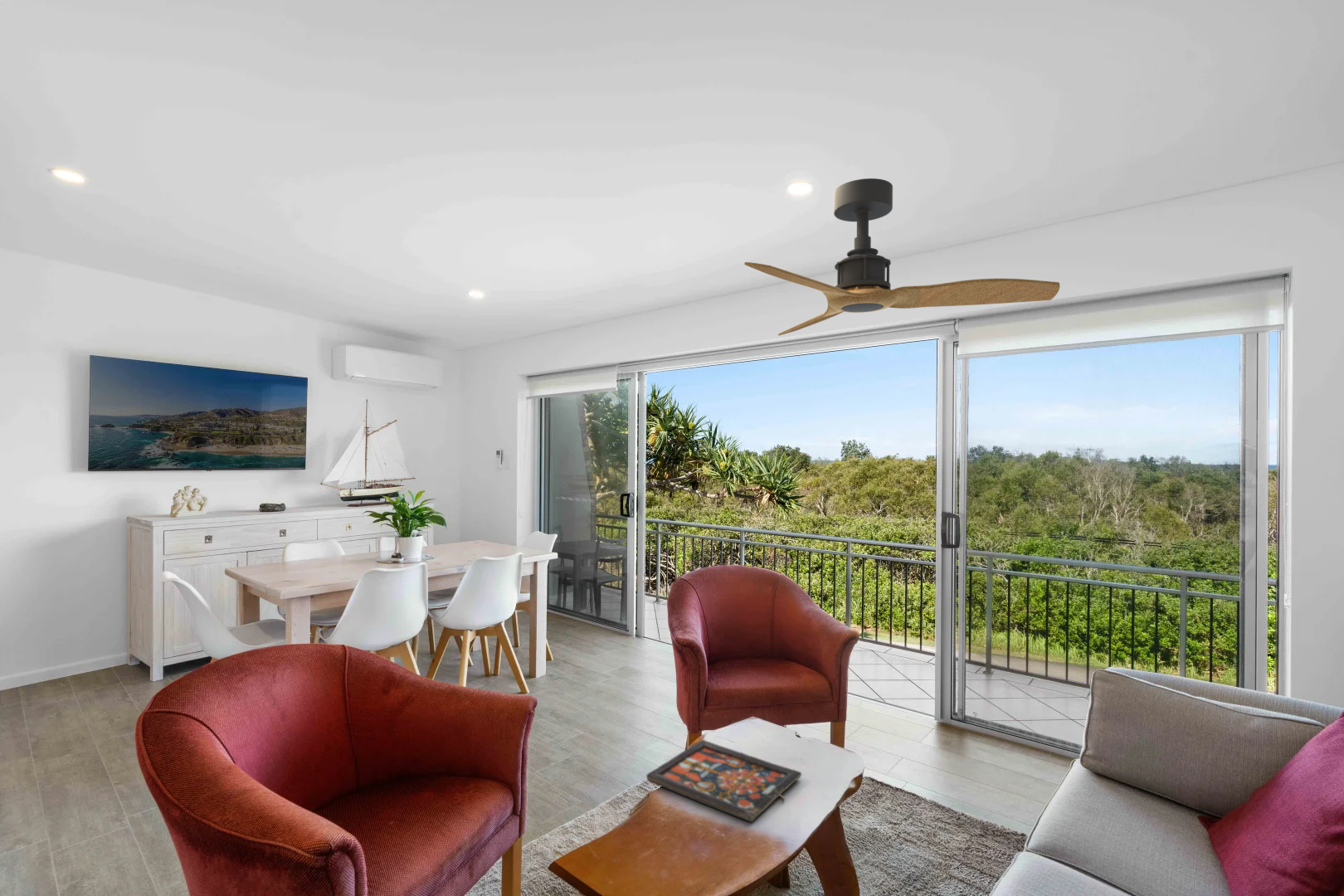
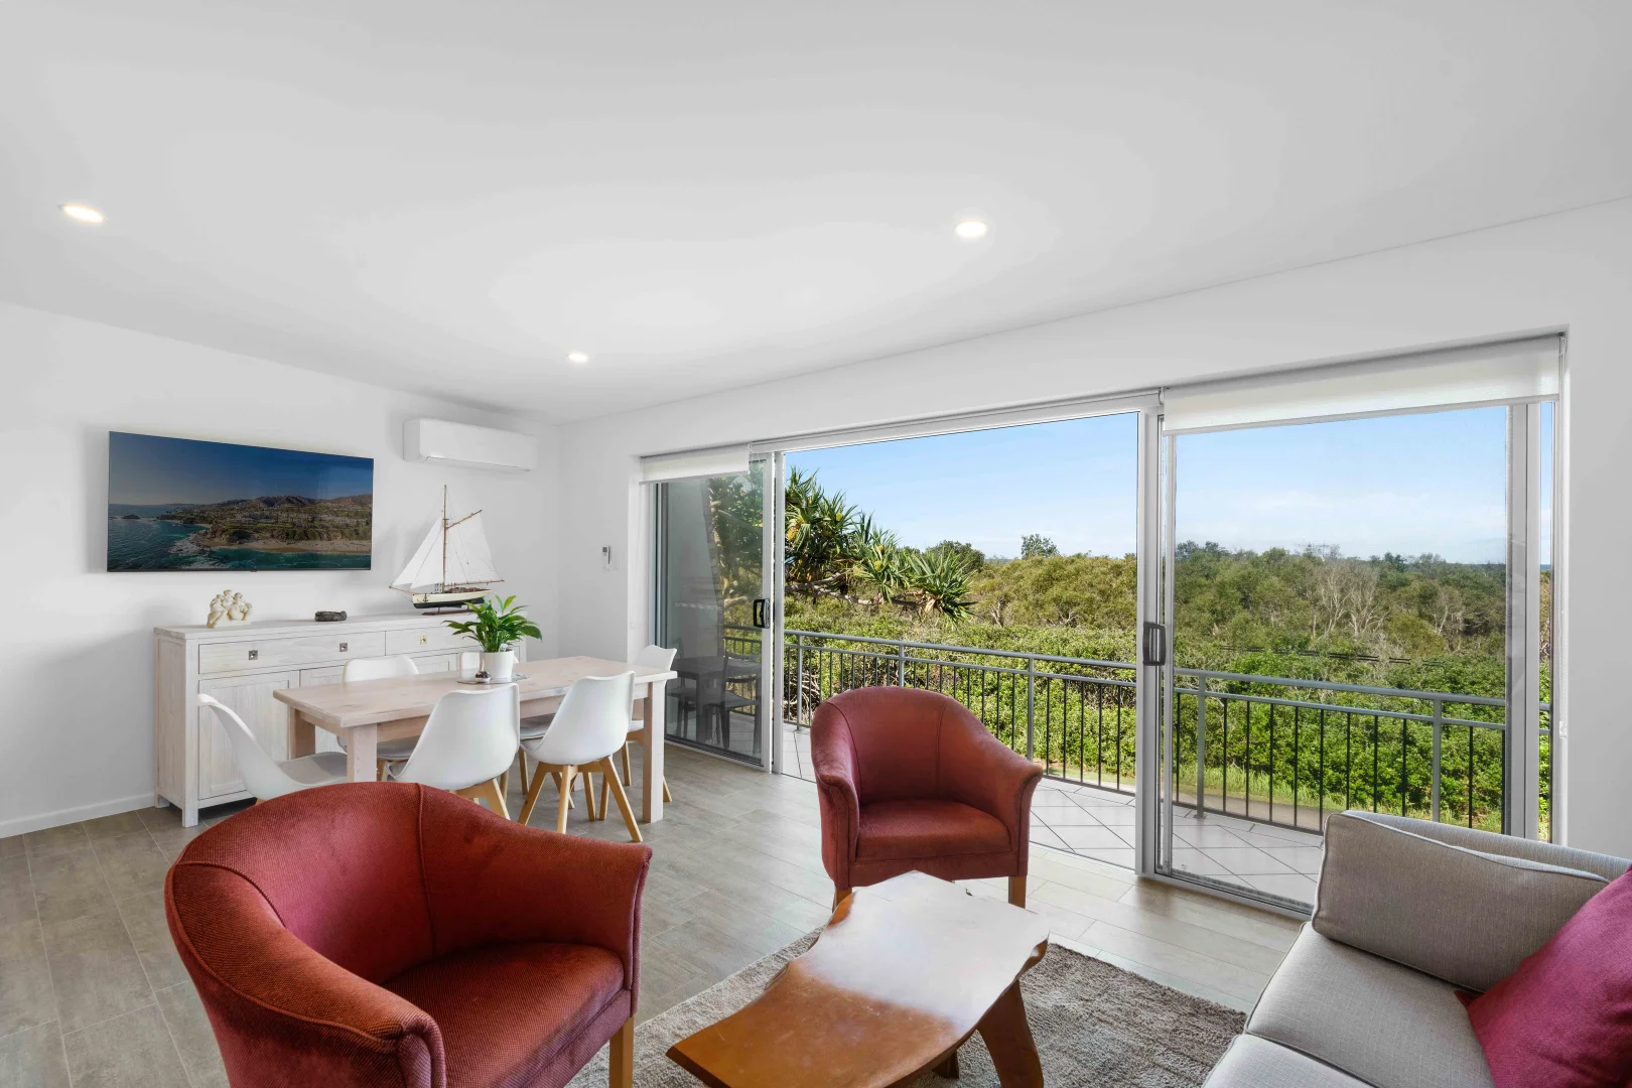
- board game (725, 777)
- ceiling fan (889, 260)
